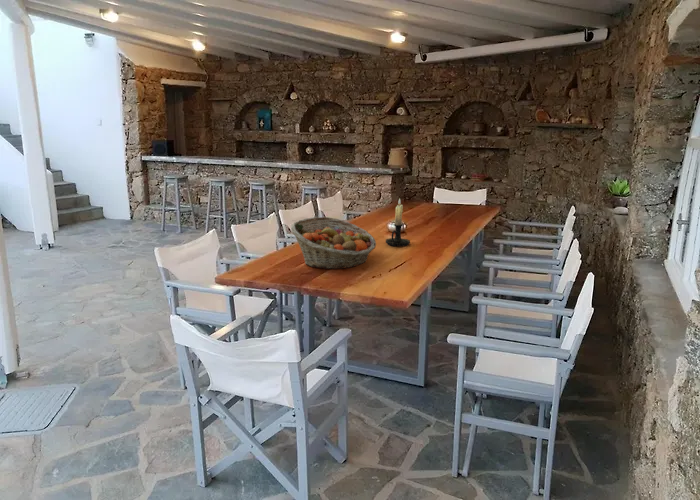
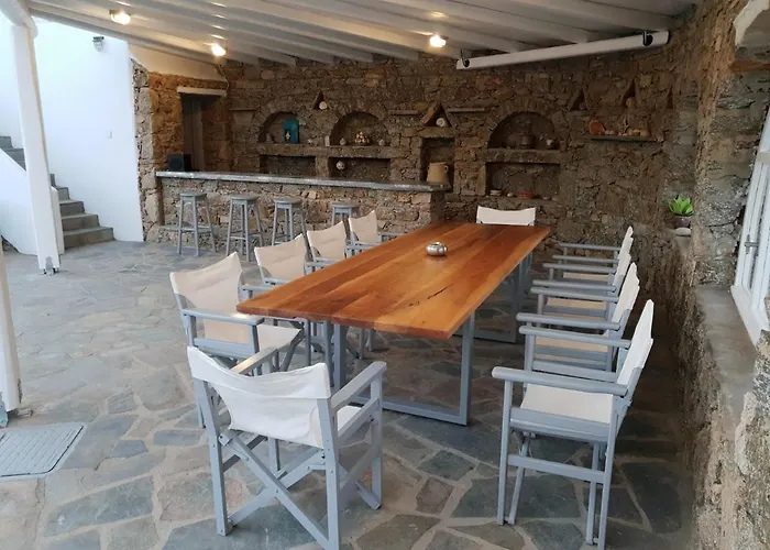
- fruit basket (333, 241)
- candle holder (397, 221)
